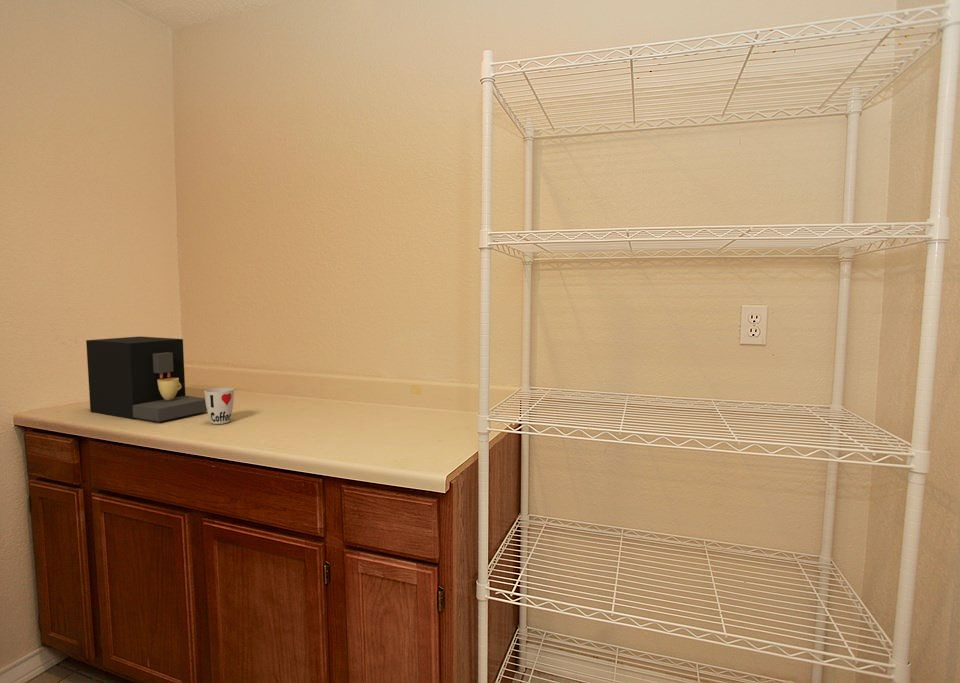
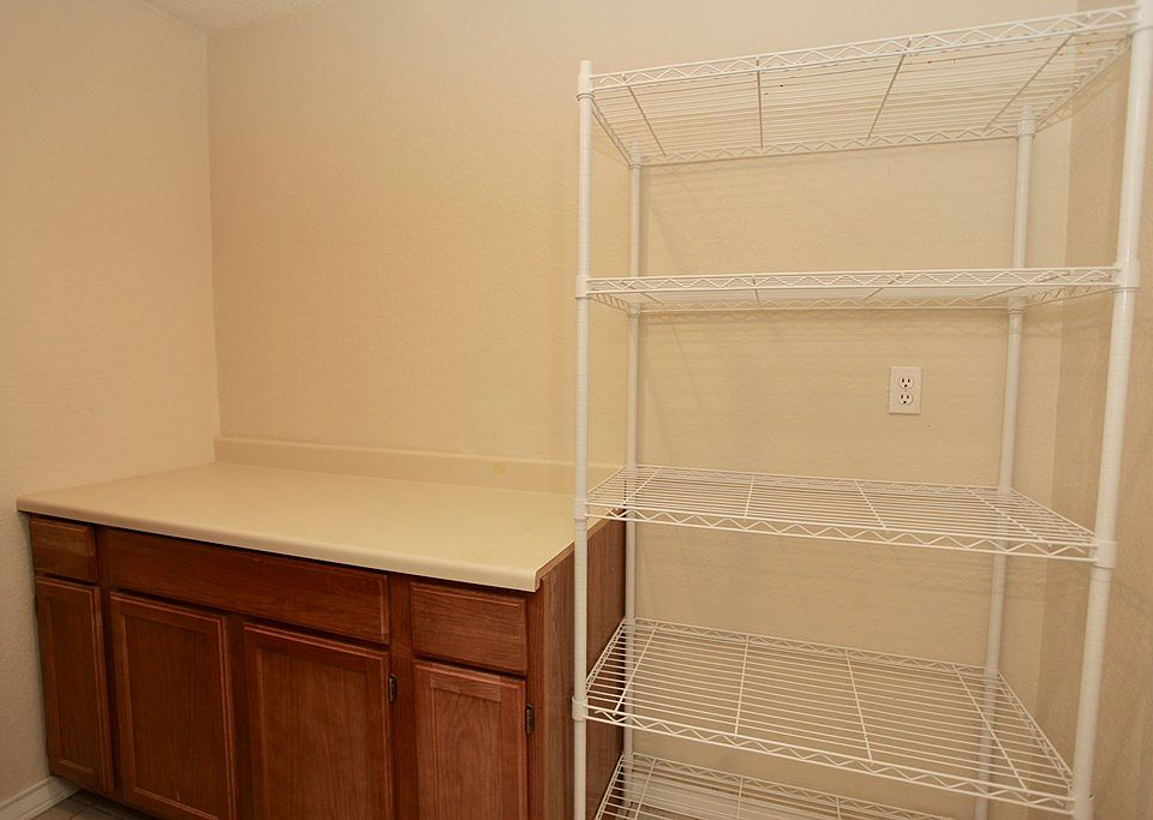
- coffee maker (148, 376)
- cup (219, 405)
